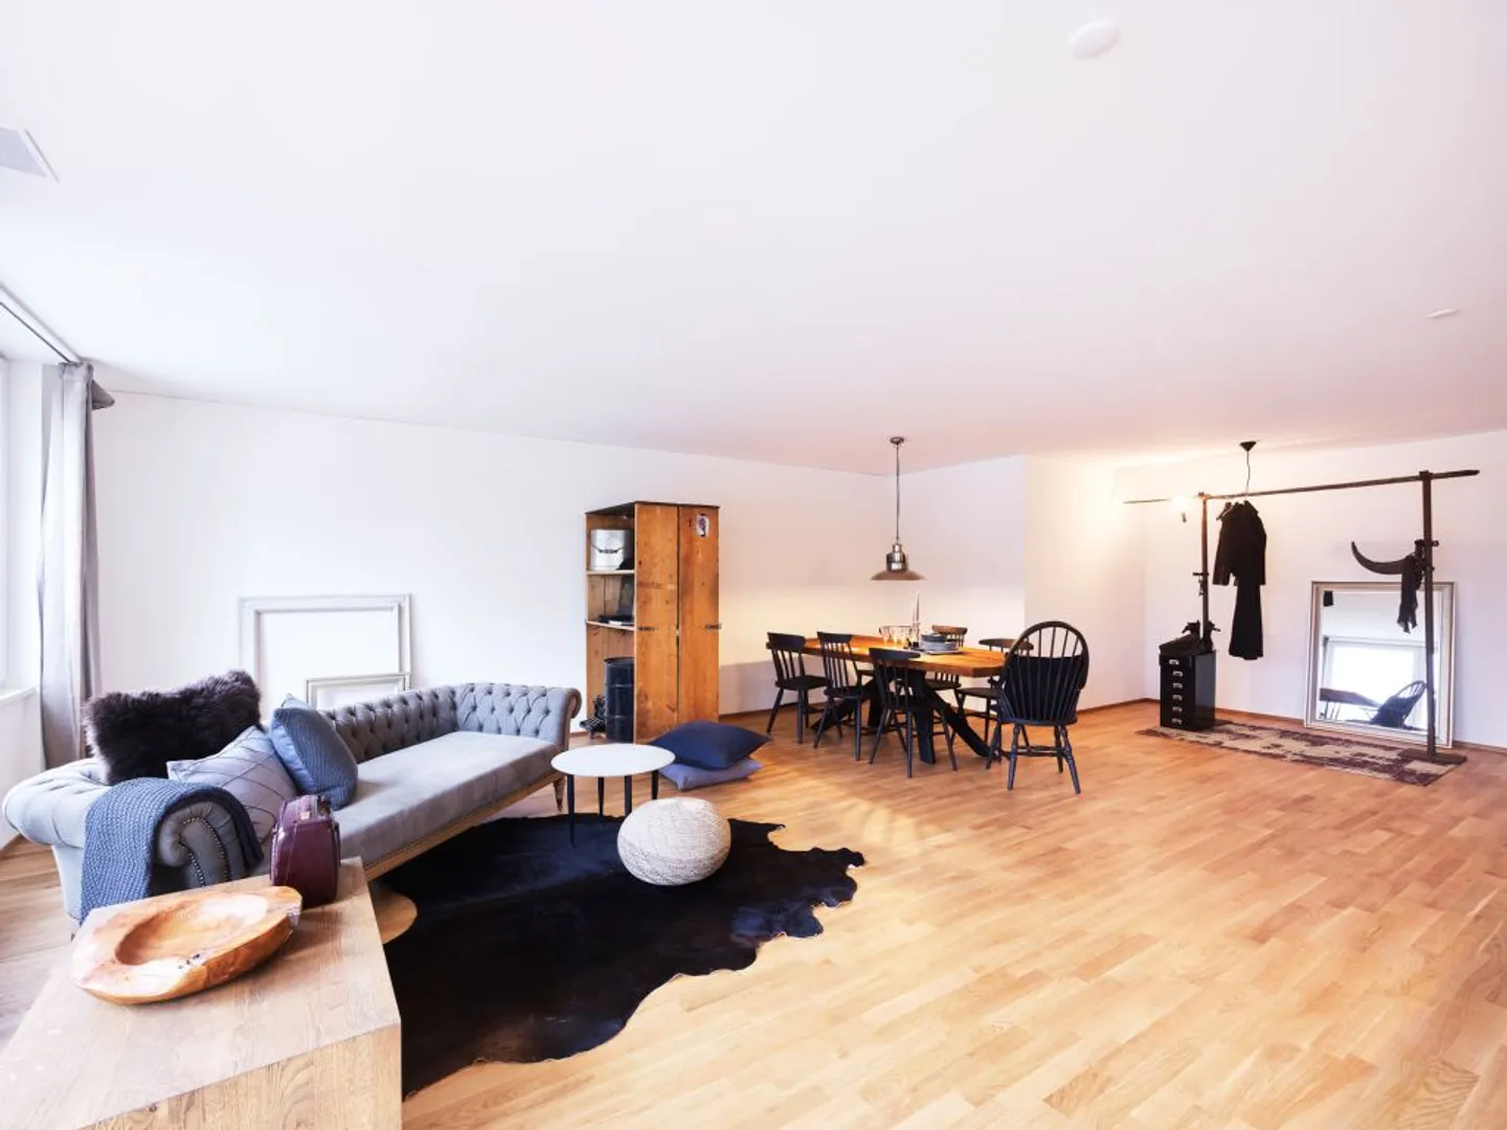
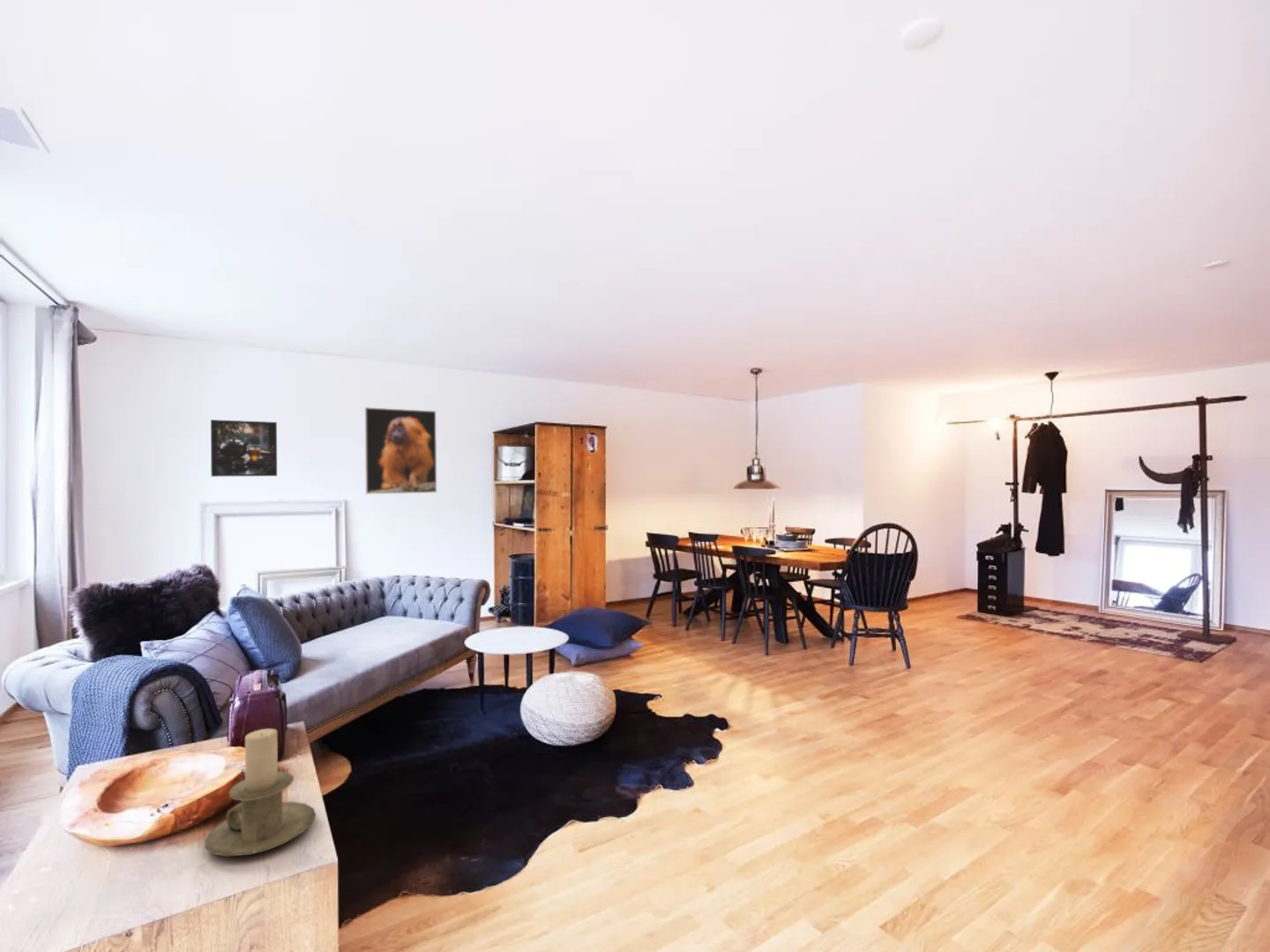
+ candle holder (261, 783)
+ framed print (244, 448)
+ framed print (401, 451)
